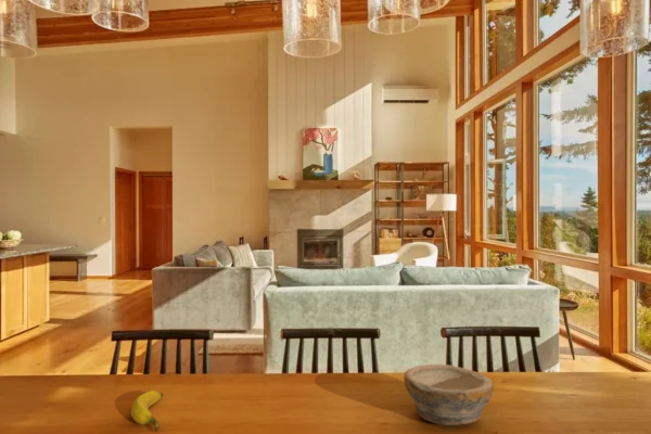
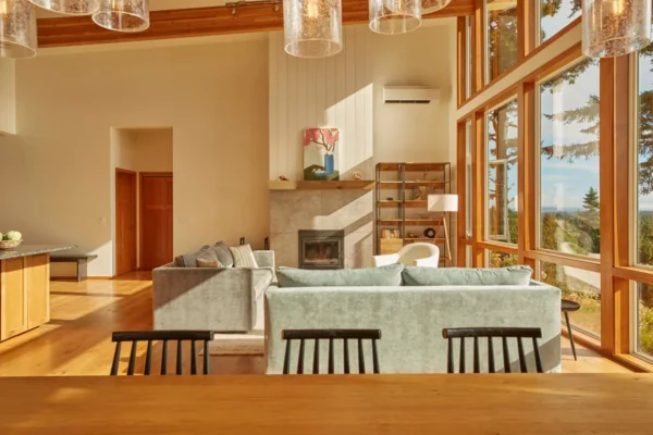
- banana (148, 407)
- bowl (447, 395)
